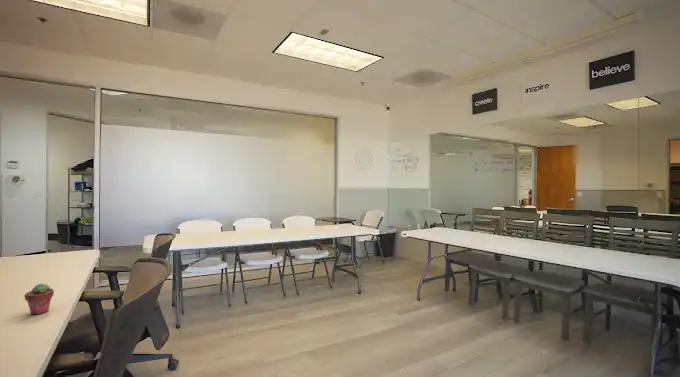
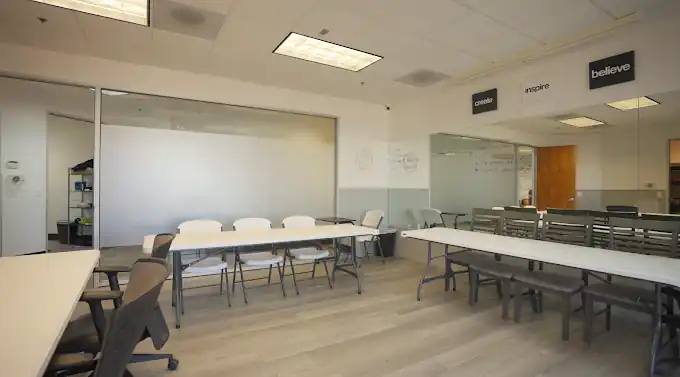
- potted succulent (39, 297)
